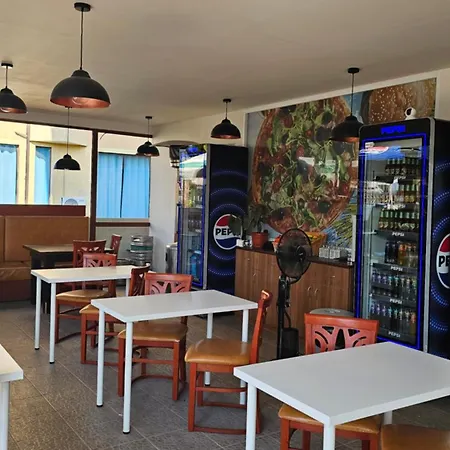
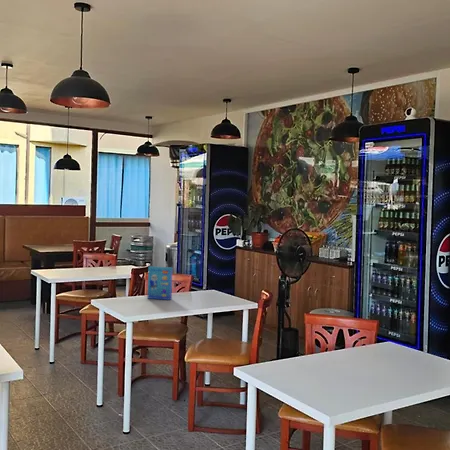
+ cereal box (160, 282)
